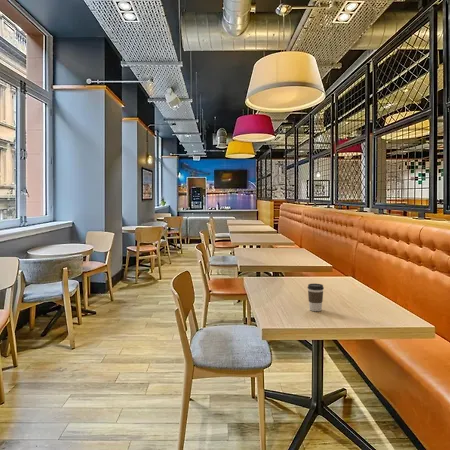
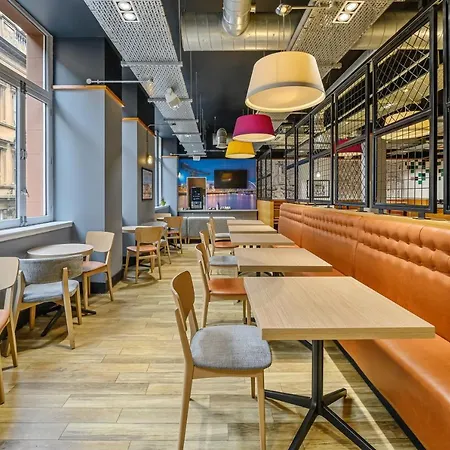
- coffee cup (315, 297)
